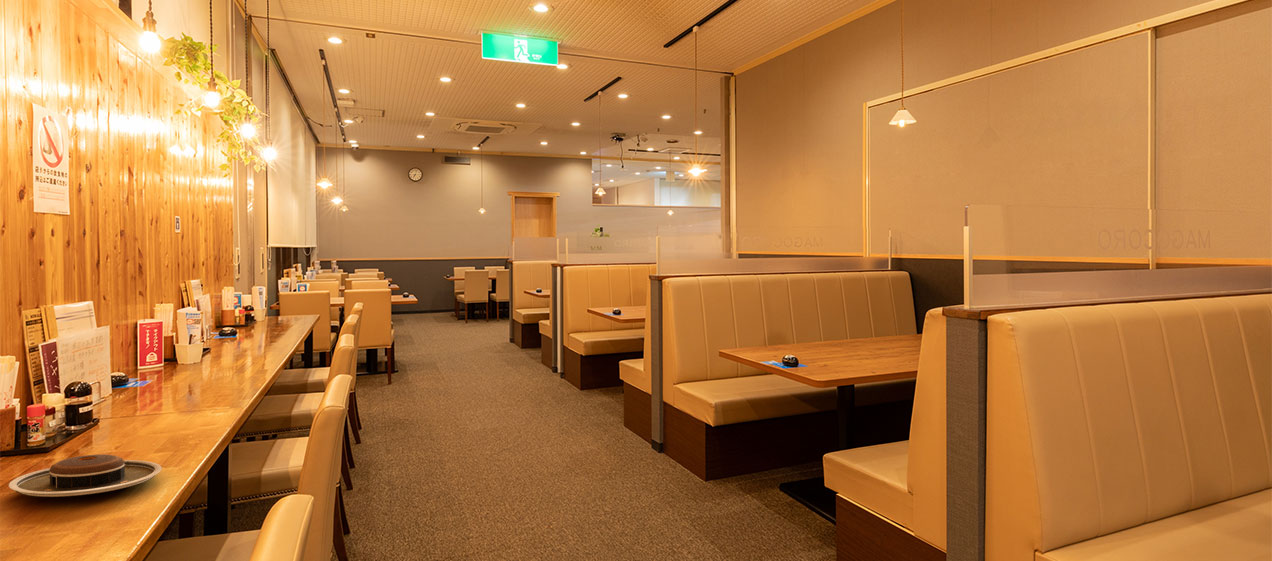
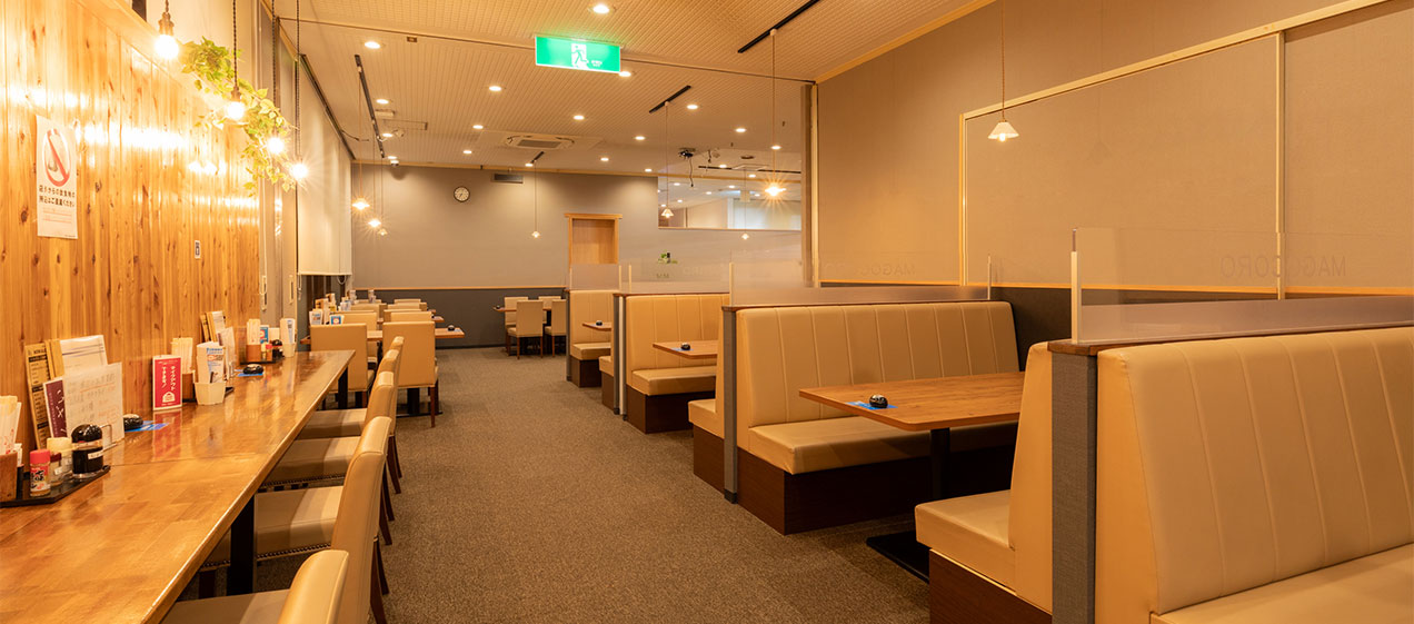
- plate (88, 472)
